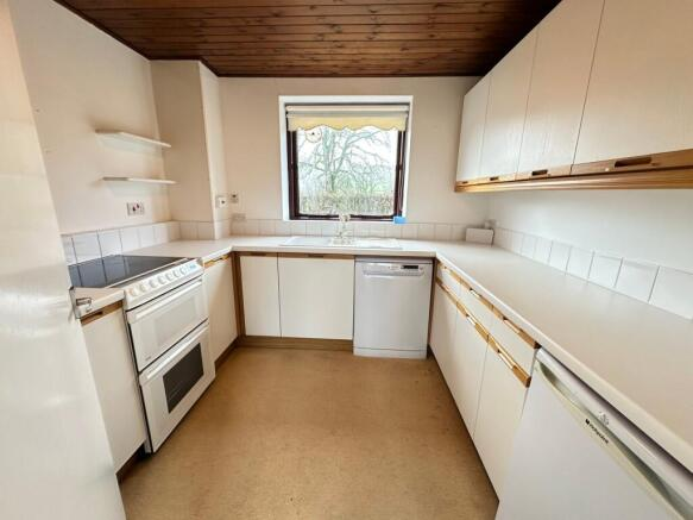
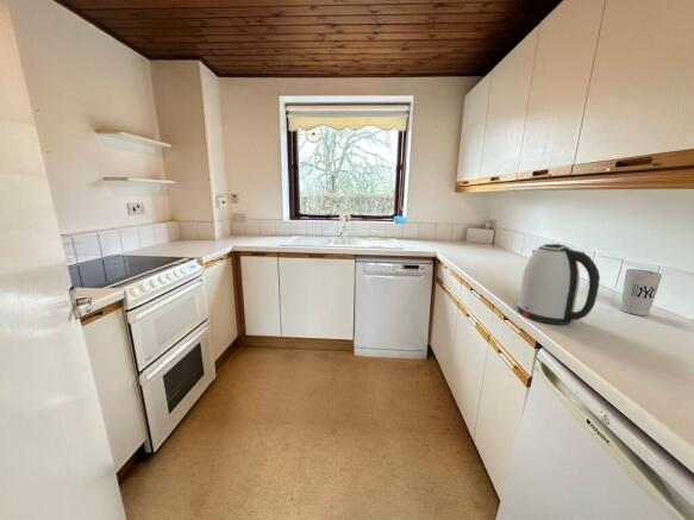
+ cup (638, 292)
+ kettle (557, 282)
